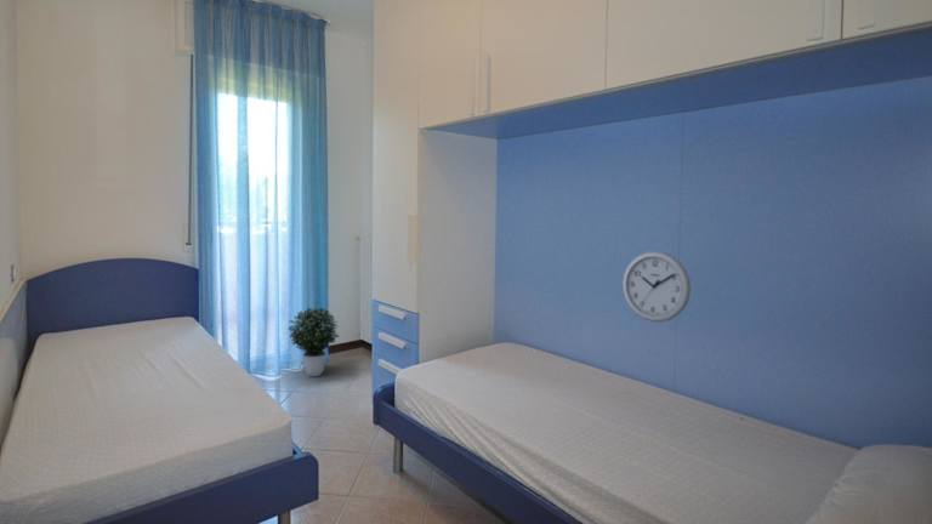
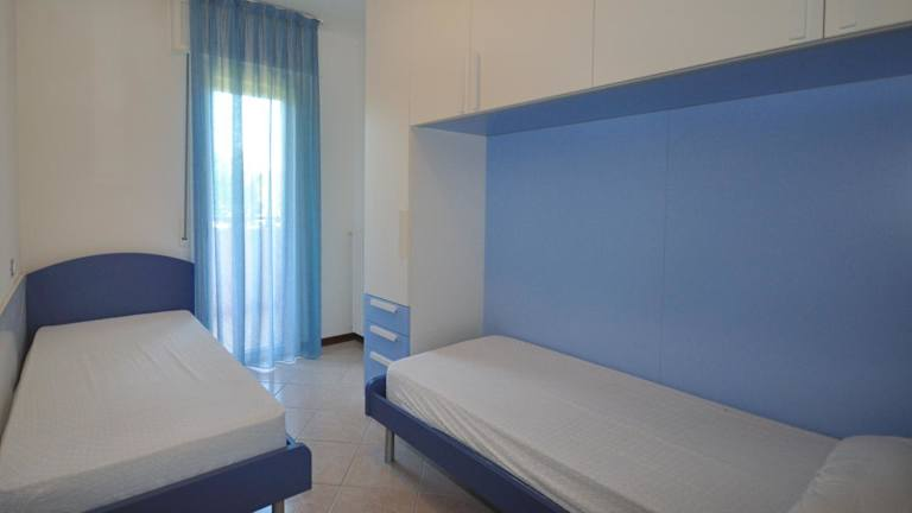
- wall clock (653, 286)
- potted plant (314, 341)
